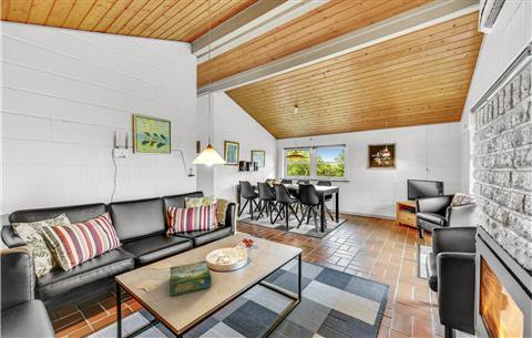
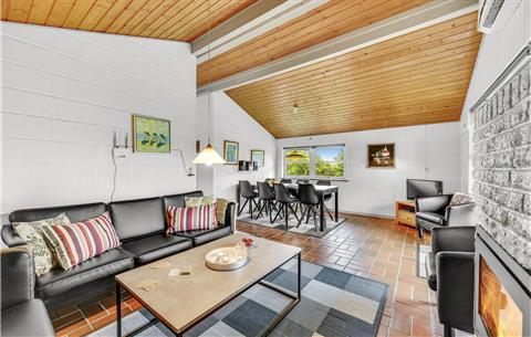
- board game (190, 276)
